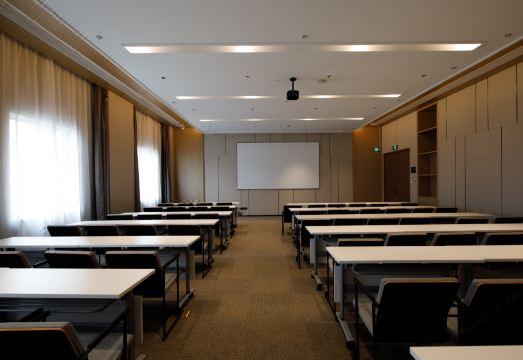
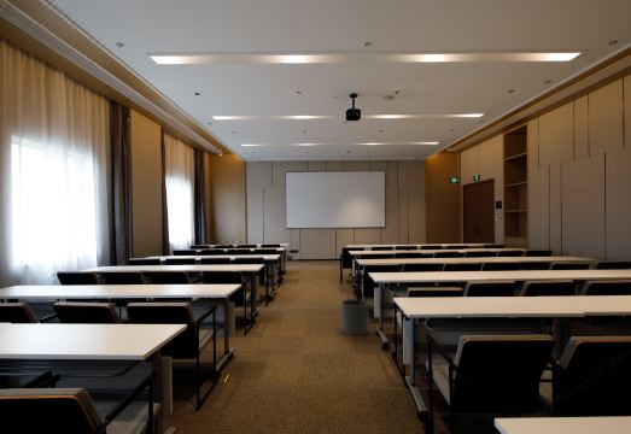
+ waste bin (355, 316)
